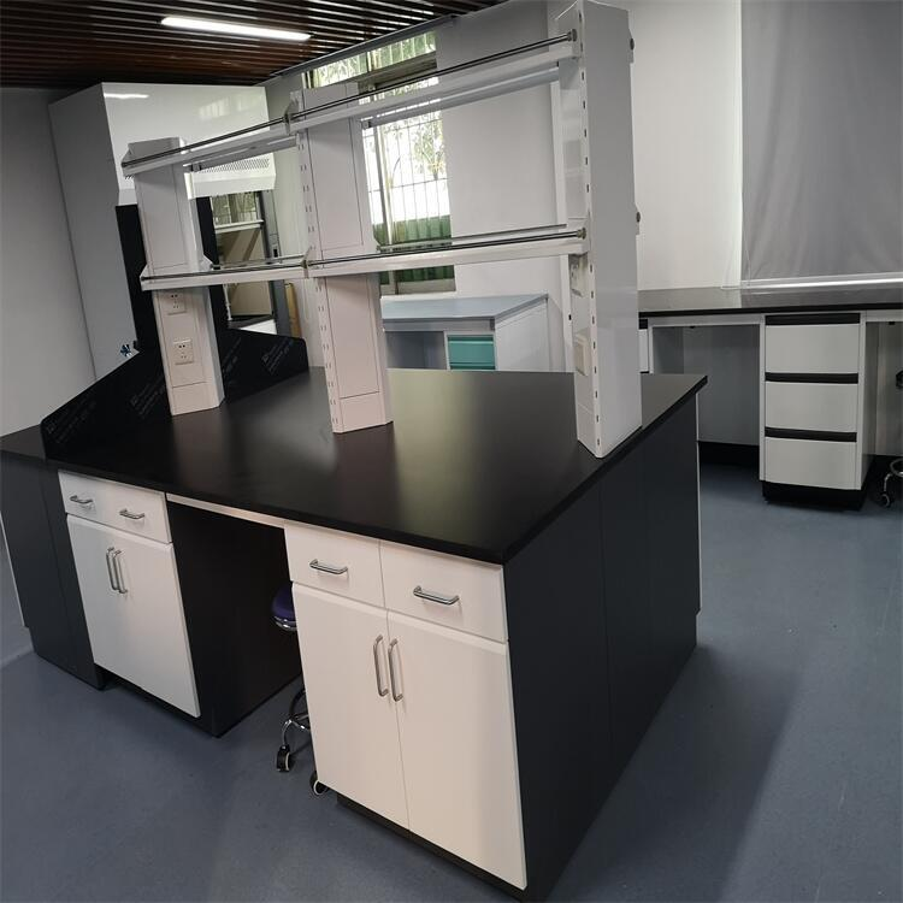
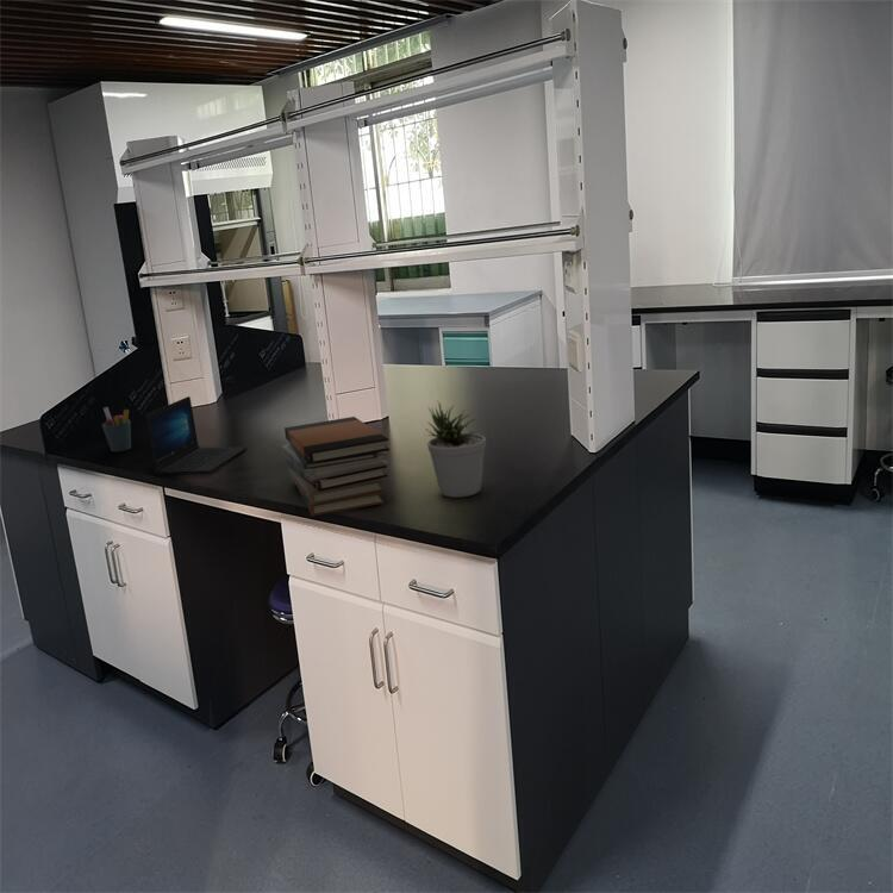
+ laptop (195, 432)
+ book stack (335, 462)
+ potted plant (456, 447)
+ pen holder (117, 429)
